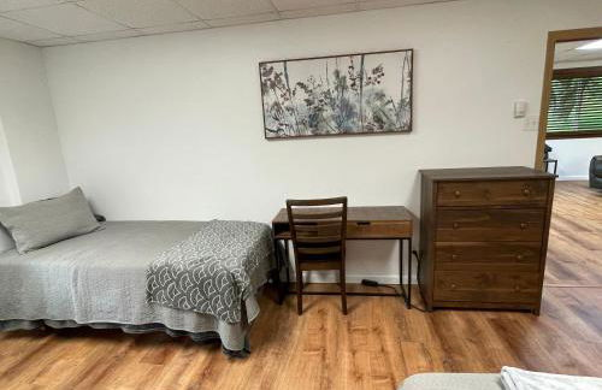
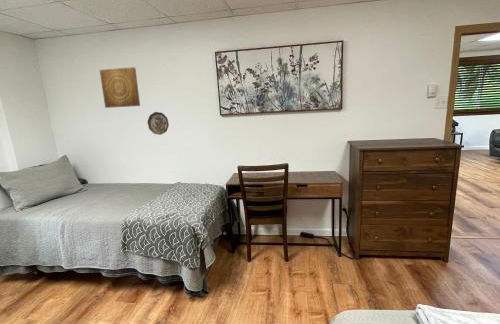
+ decorative plate (158, 123)
+ wall art (119, 88)
